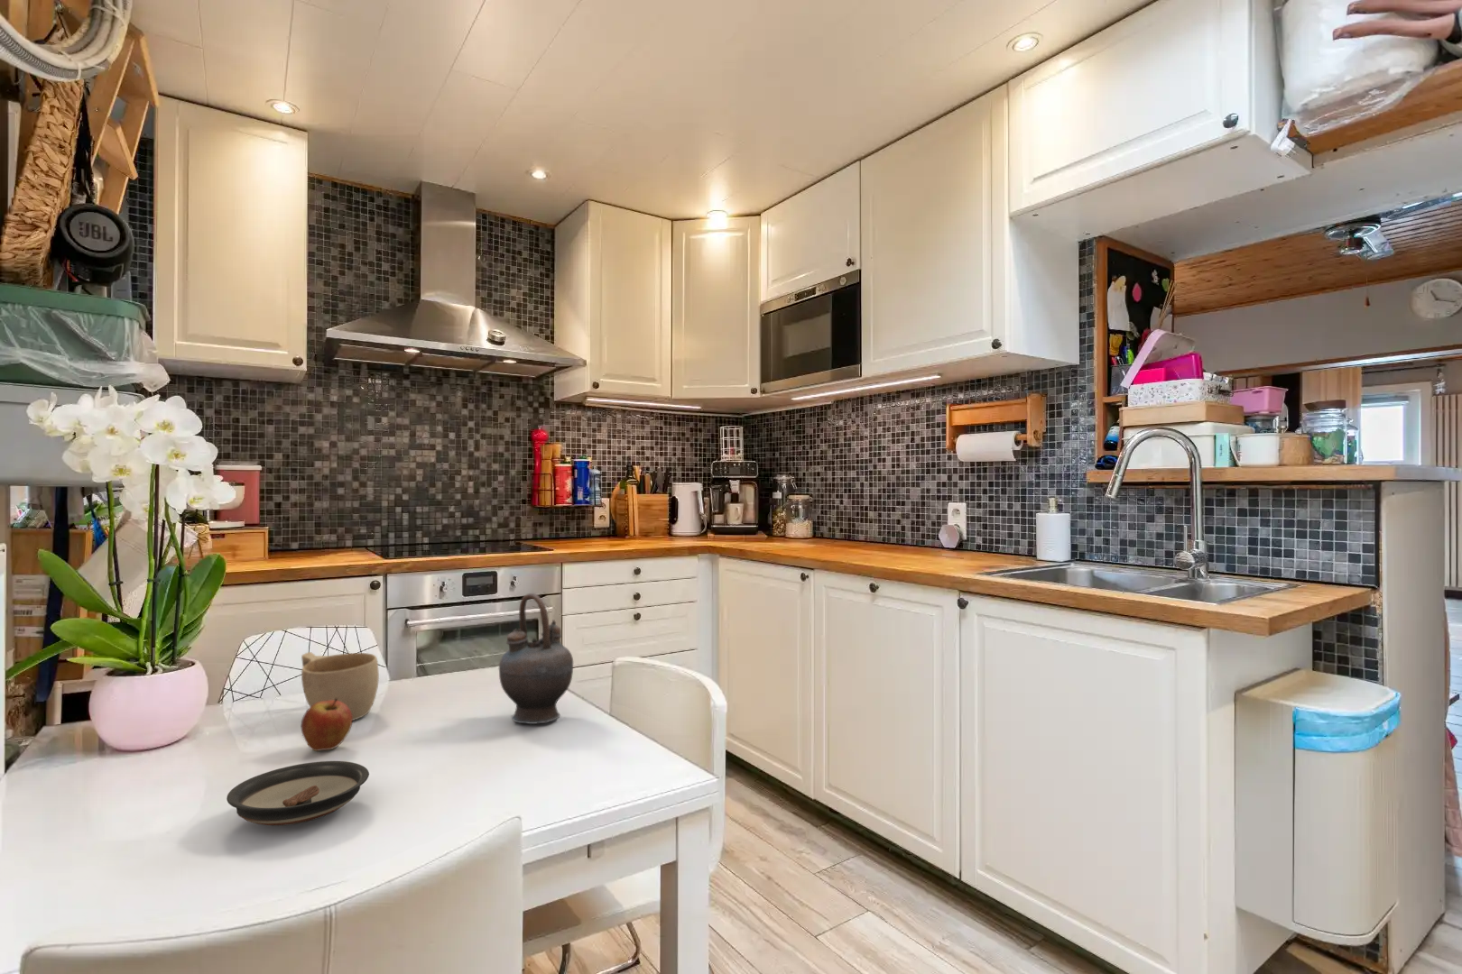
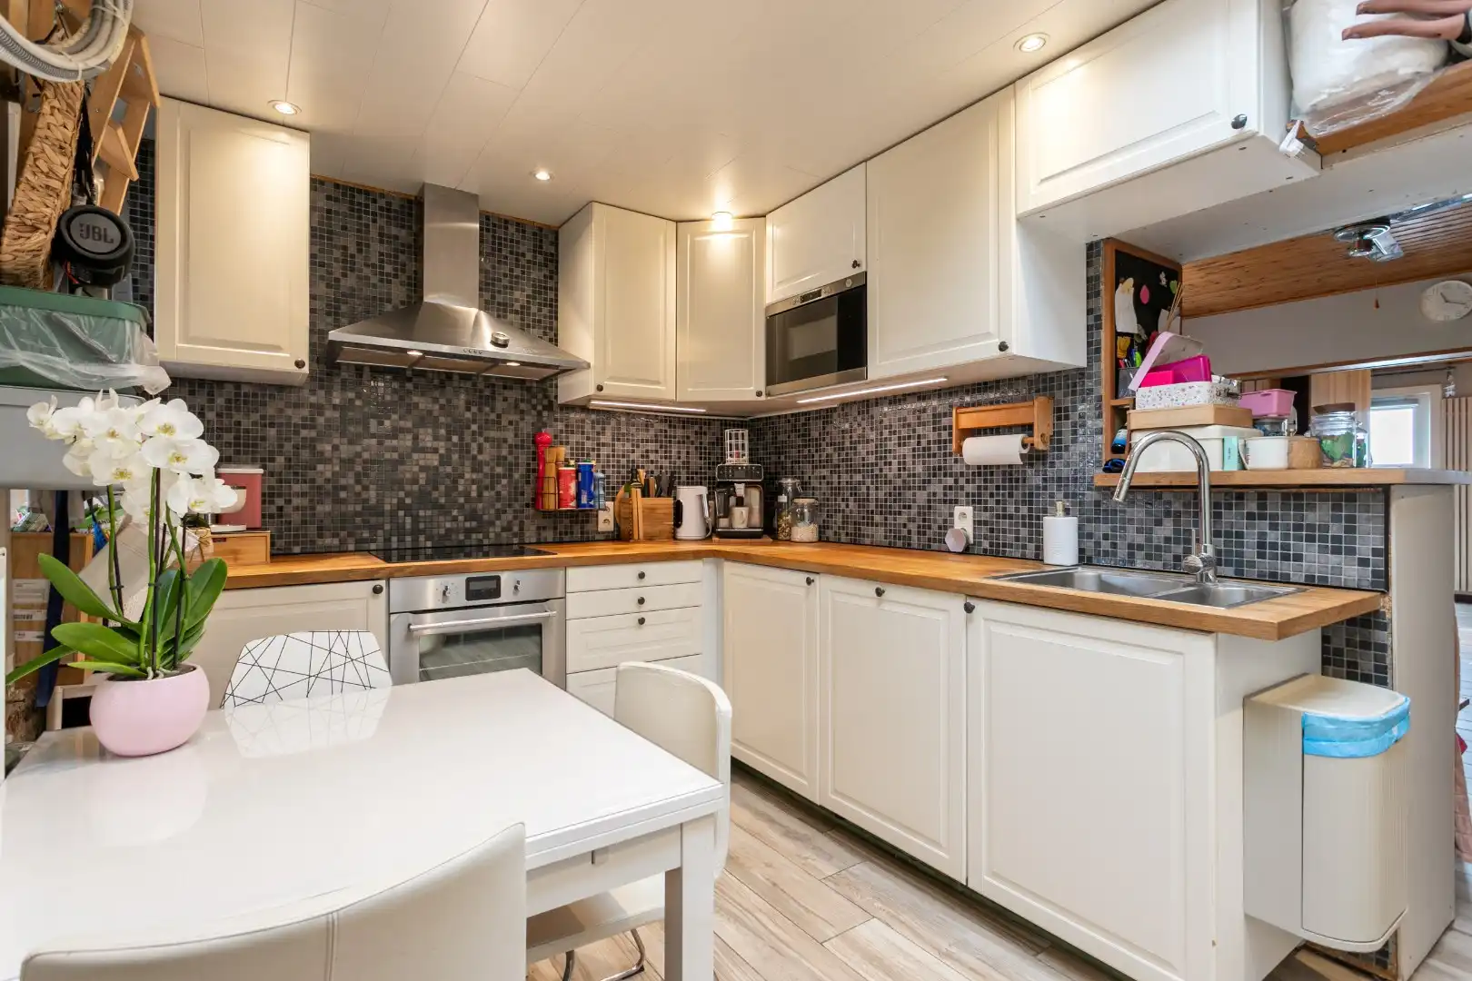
- cup (335, 686)
- saucer (300, 797)
- fruit (326, 723)
- teapot (532, 653)
